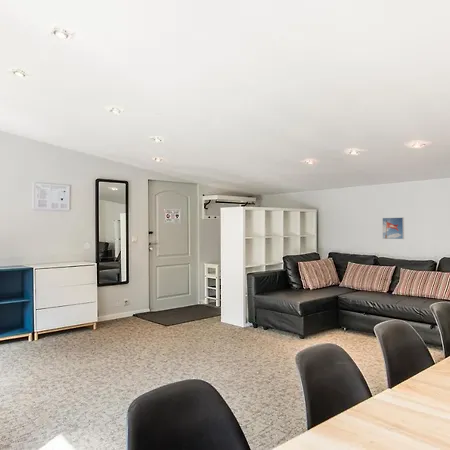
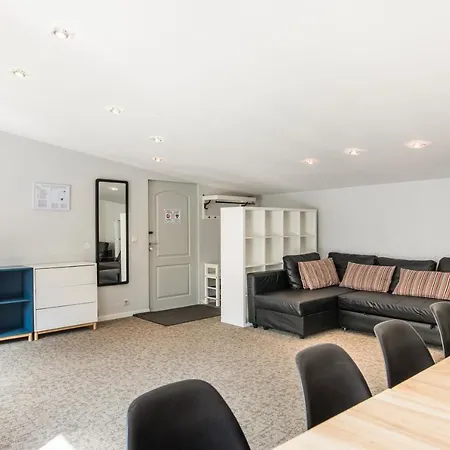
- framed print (393, 228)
